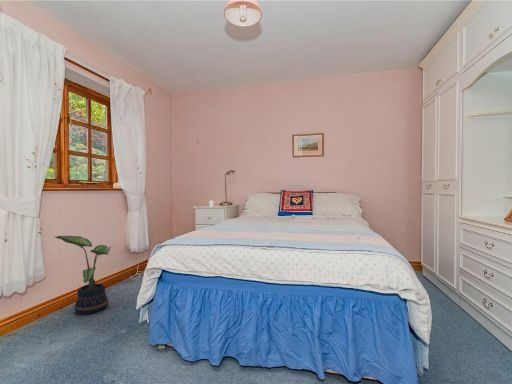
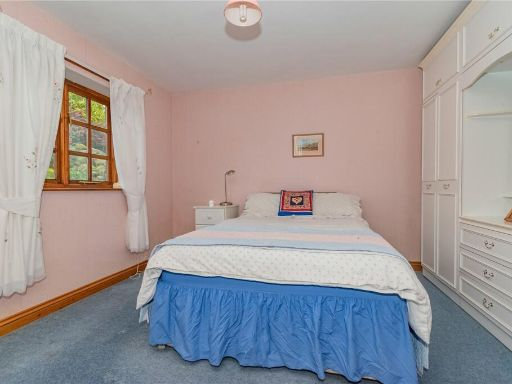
- potted plant (94, 270)
